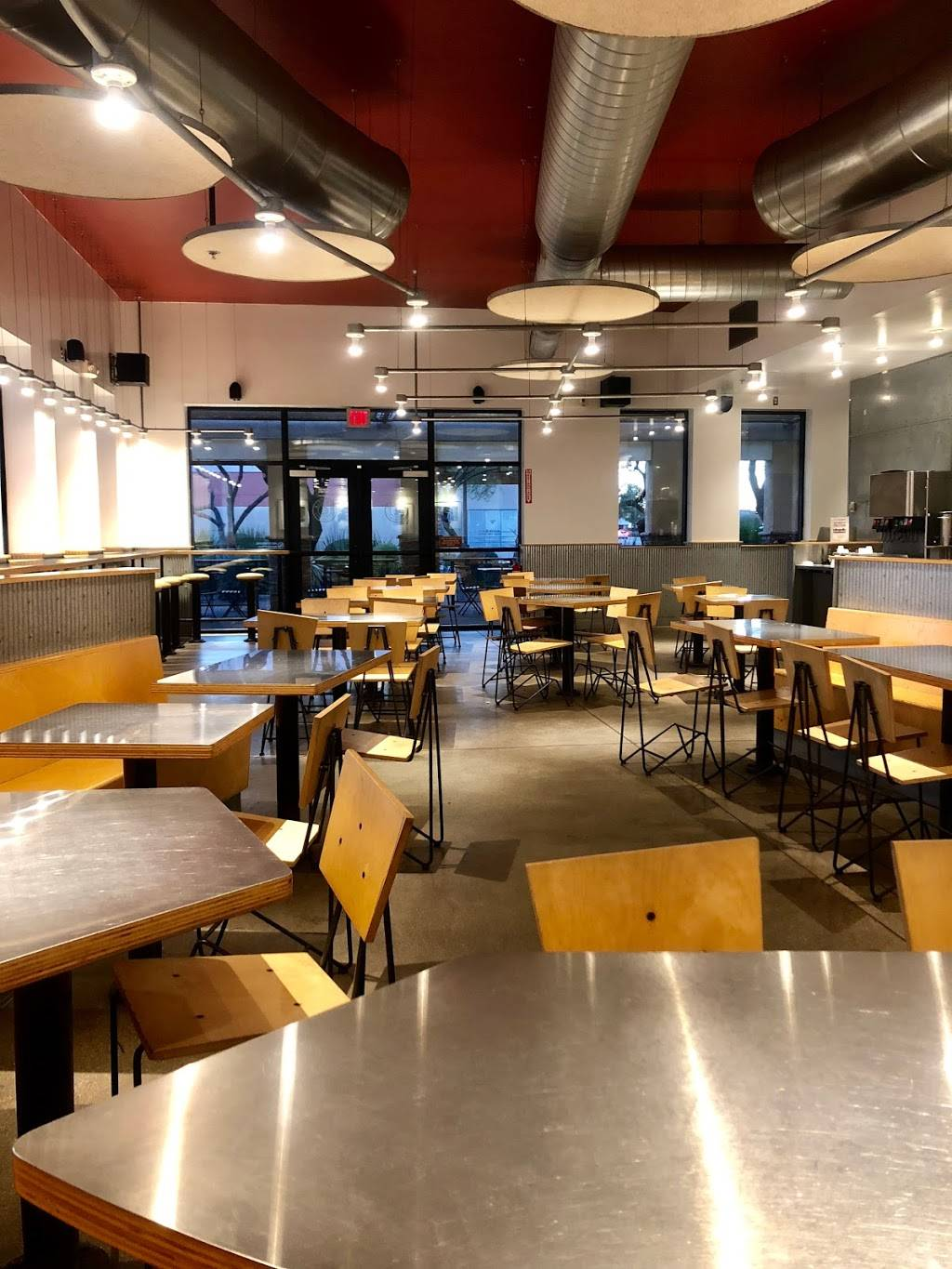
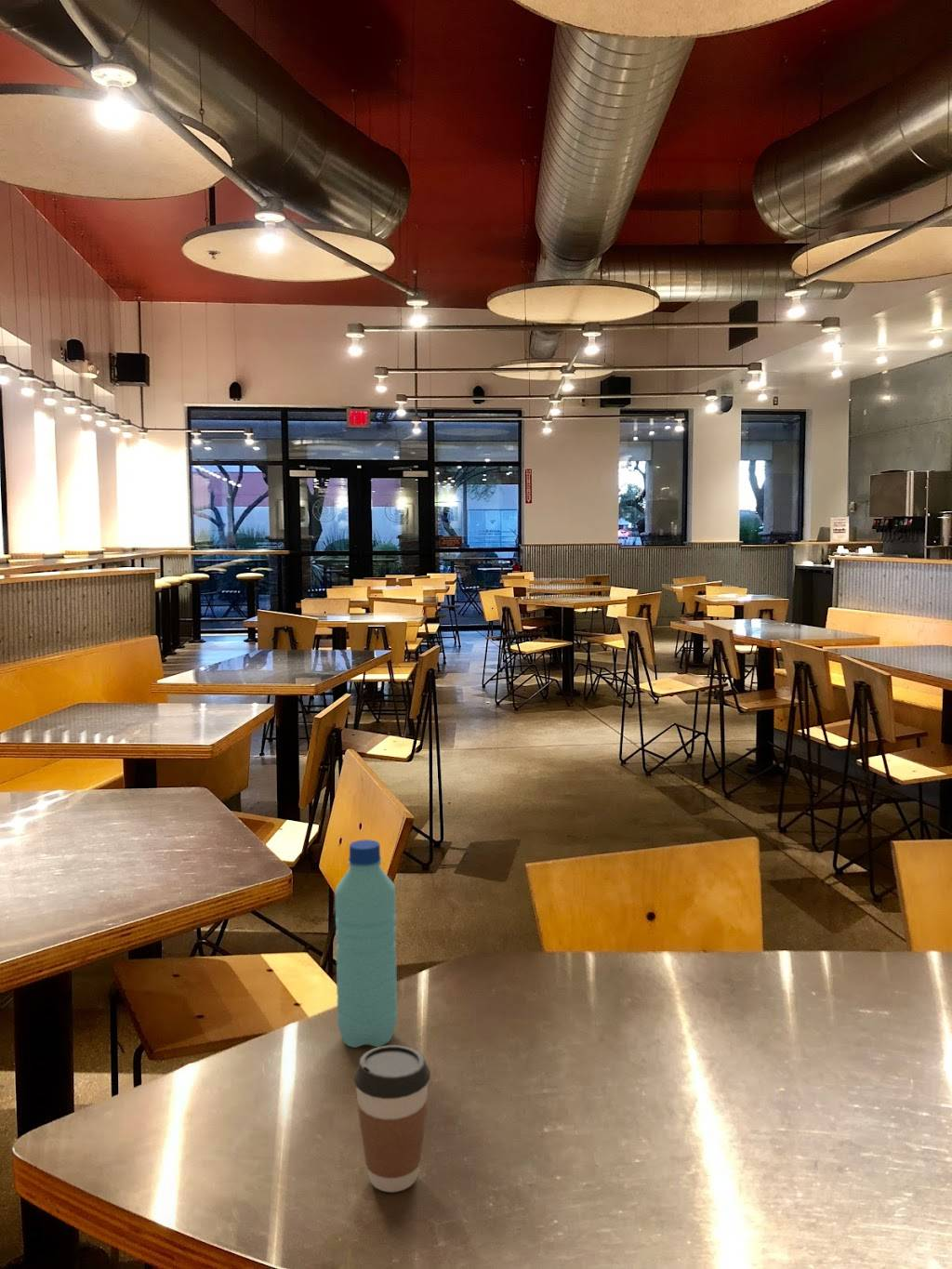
+ water bottle (365, 941)
+ coffee cup (392, 1118)
